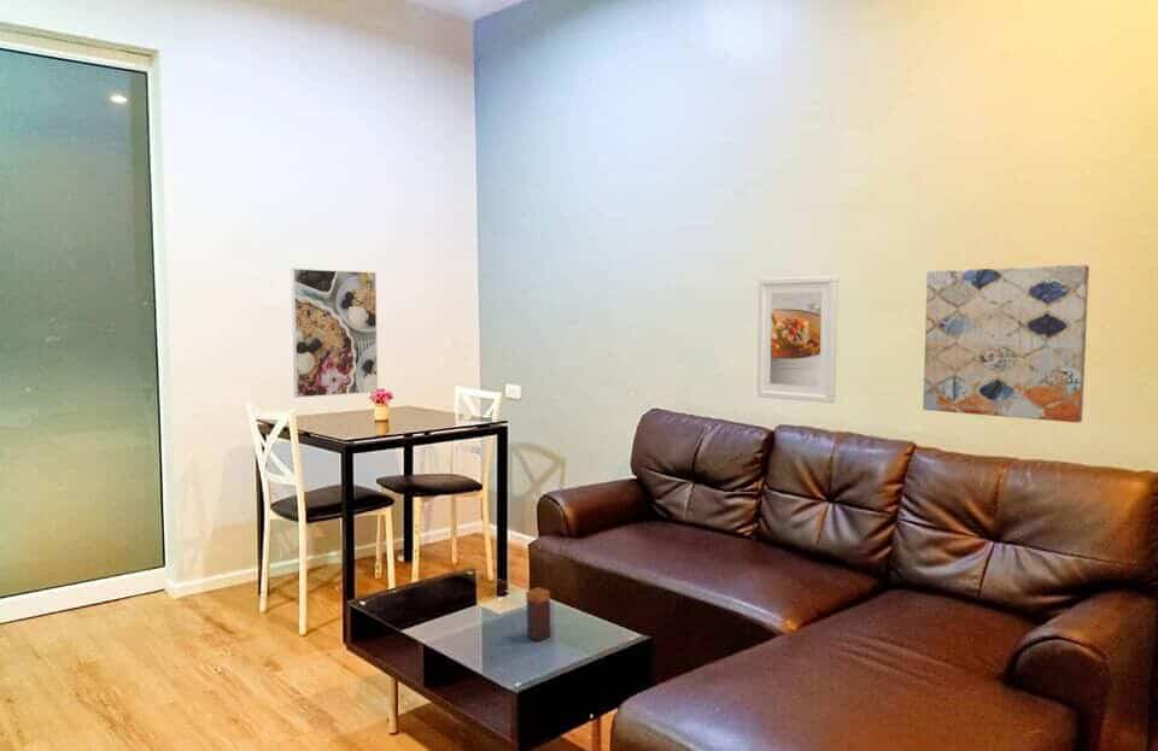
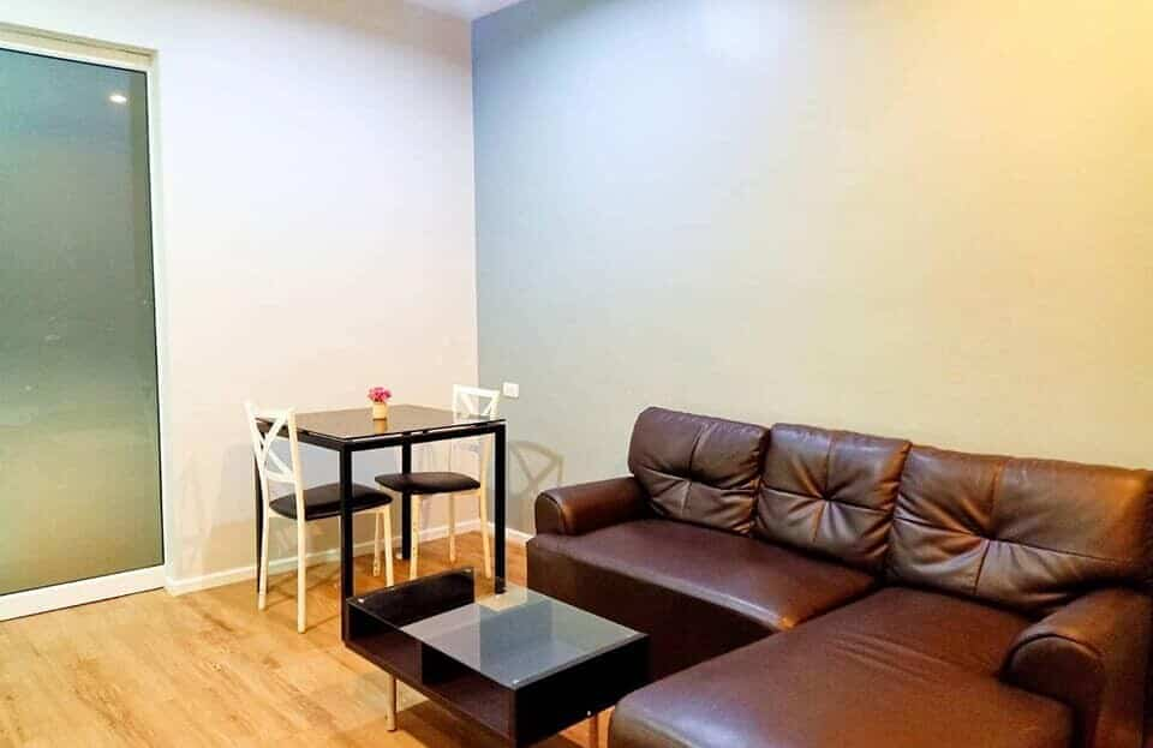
- wall art (1000, 342)
- candle (538, 614)
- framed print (335, 333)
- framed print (795, 339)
